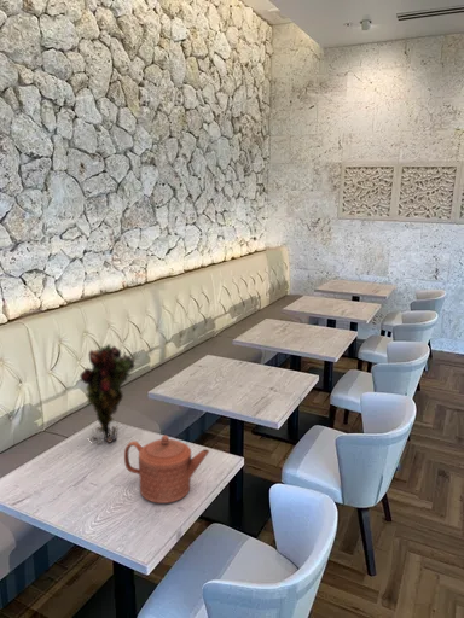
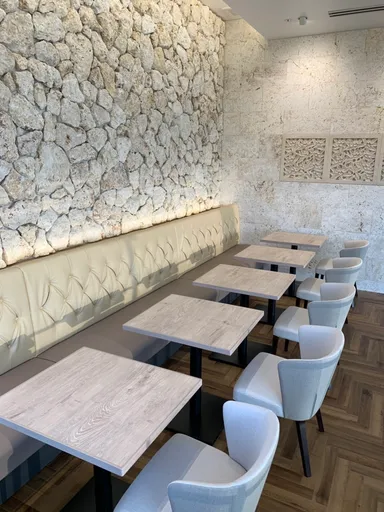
- teapot (166, 462)
- flower (109, 393)
